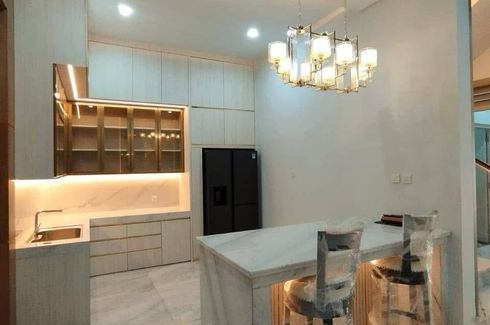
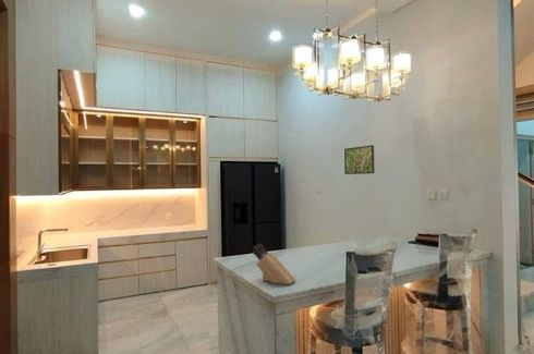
+ knife block (272, 263)
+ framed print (359, 160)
